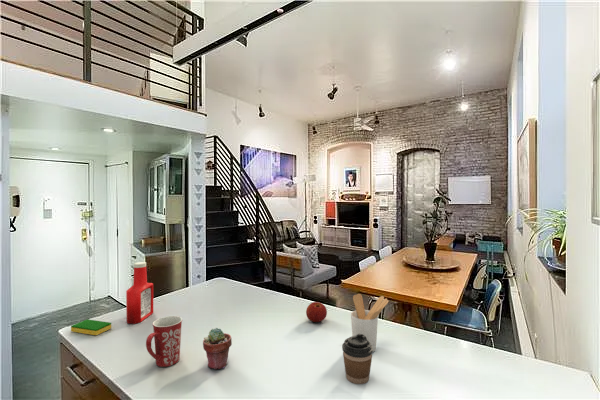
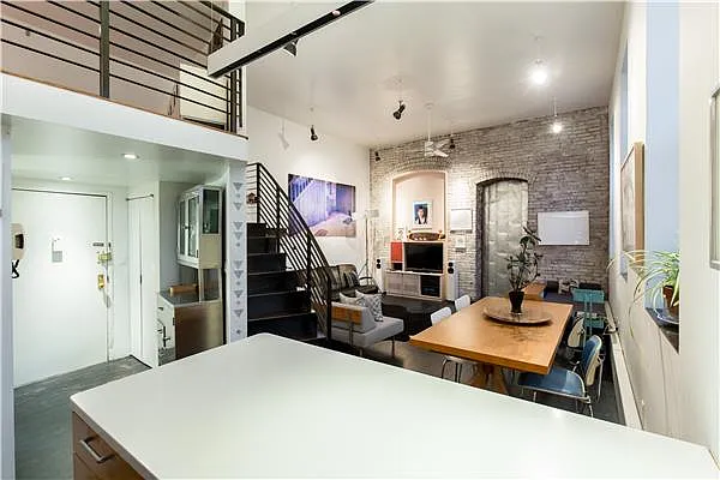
- dish sponge (91, 327)
- soap bottle (140, 290)
- mug (163, 343)
- apple (316, 311)
- utensil holder (370, 321)
- potted succulent (217, 346)
- coffee cup (357, 357)
